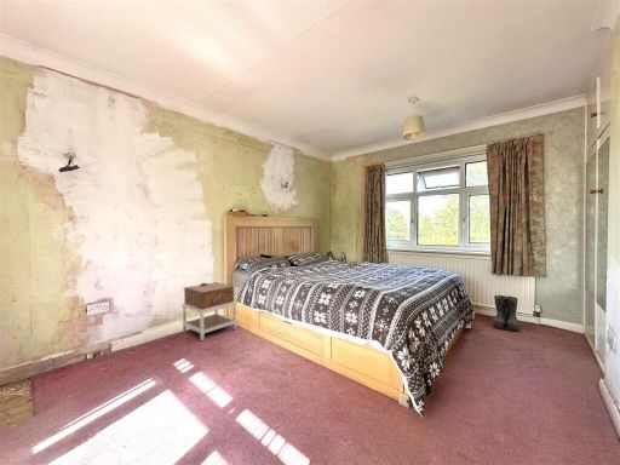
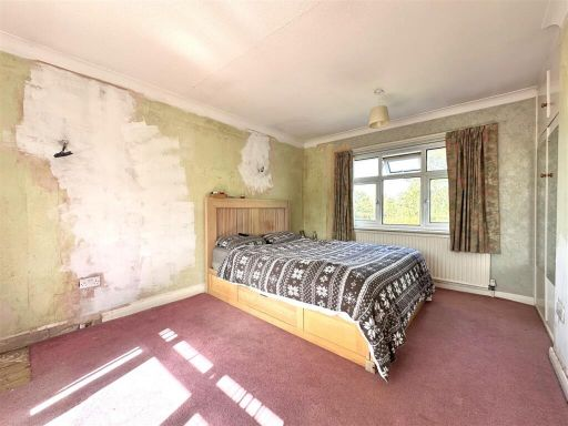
- boots (505, 311)
- nightstand (209, 306)
